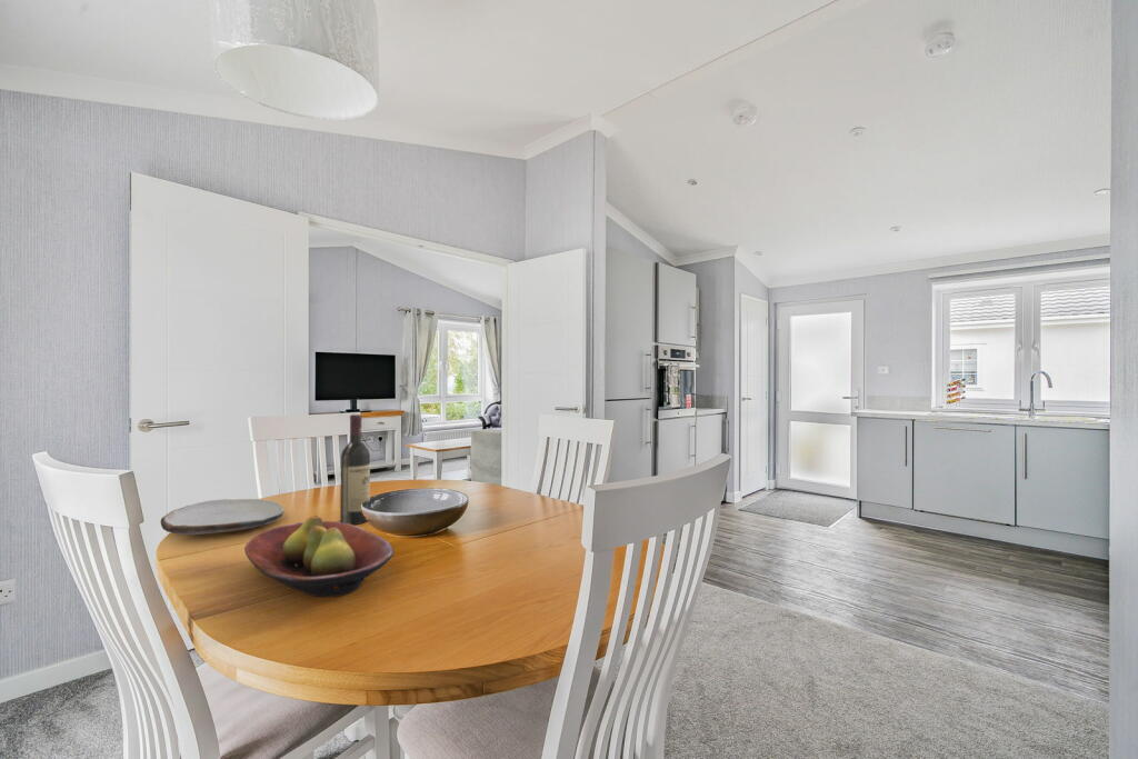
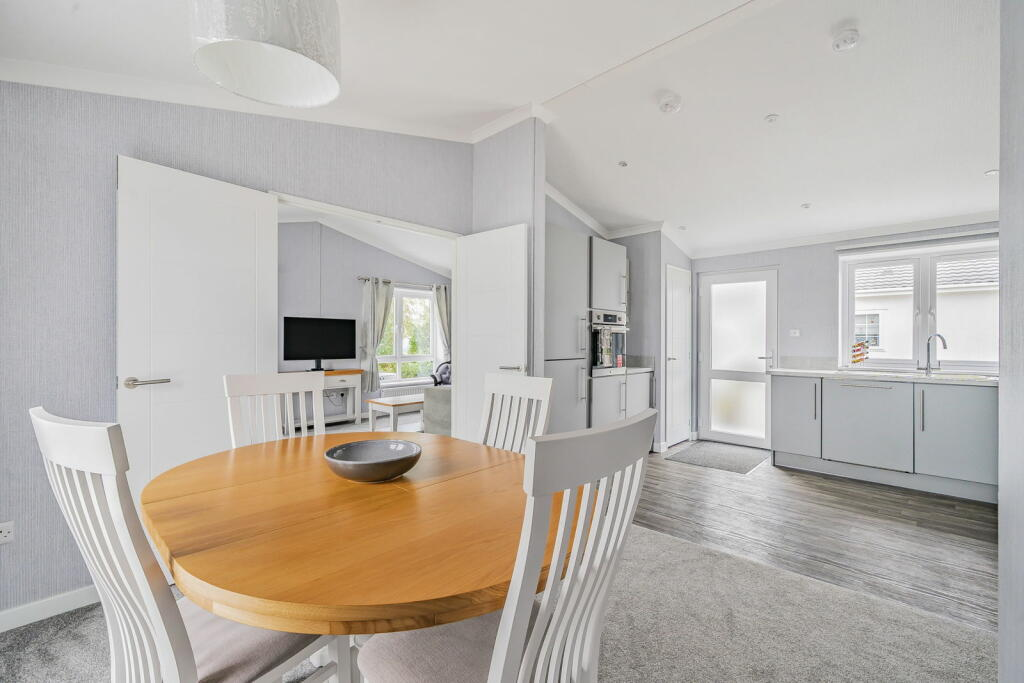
- plate (226, 517)
- wine bottle (355, 467)
- fruit bowl (318, 548)
